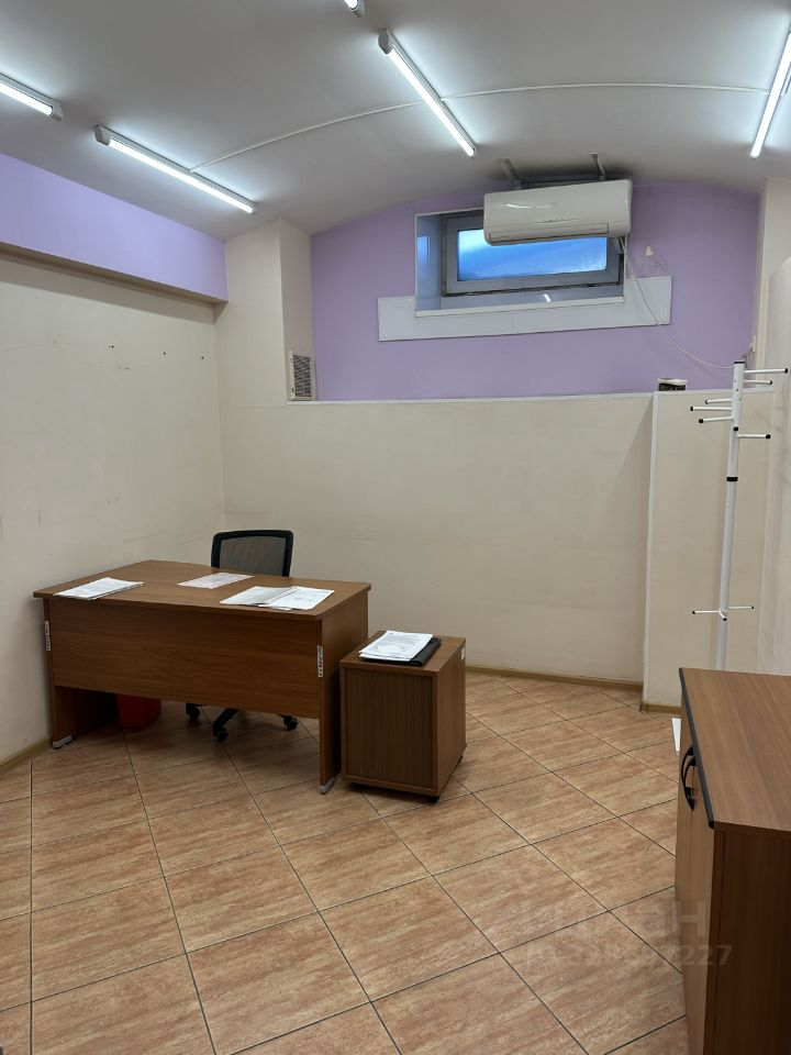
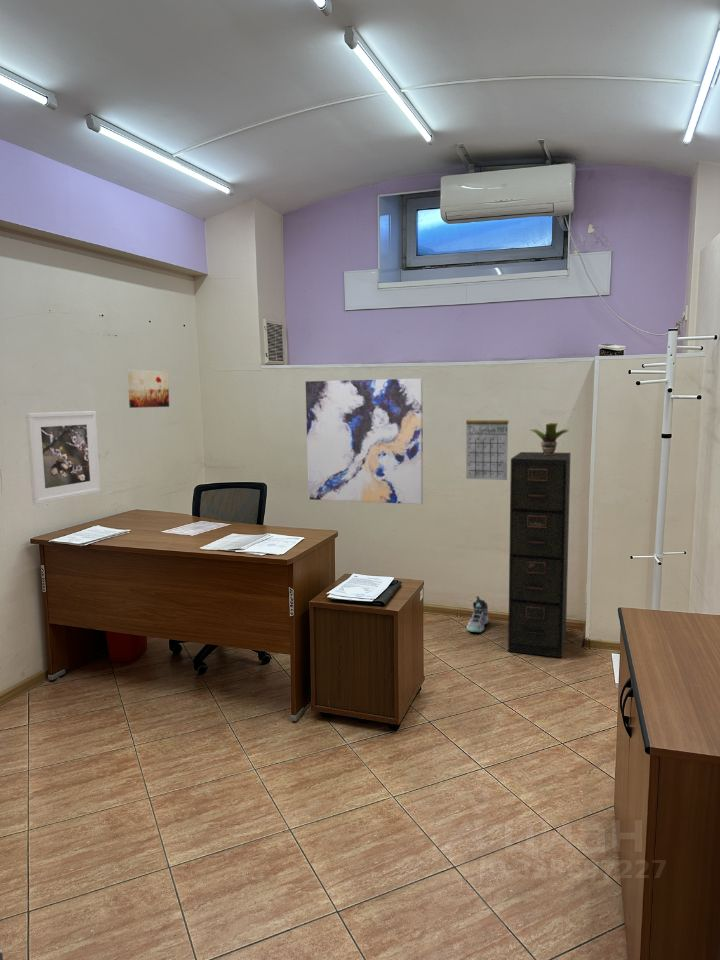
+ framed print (65, 455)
+ potted plant (549, 437)
+ wall art (149, 389)
+ calendar (486, 442)
+ sneaker (477, 612)
+ filing cabinet (539, 550)
+ wall art (363, 441)
